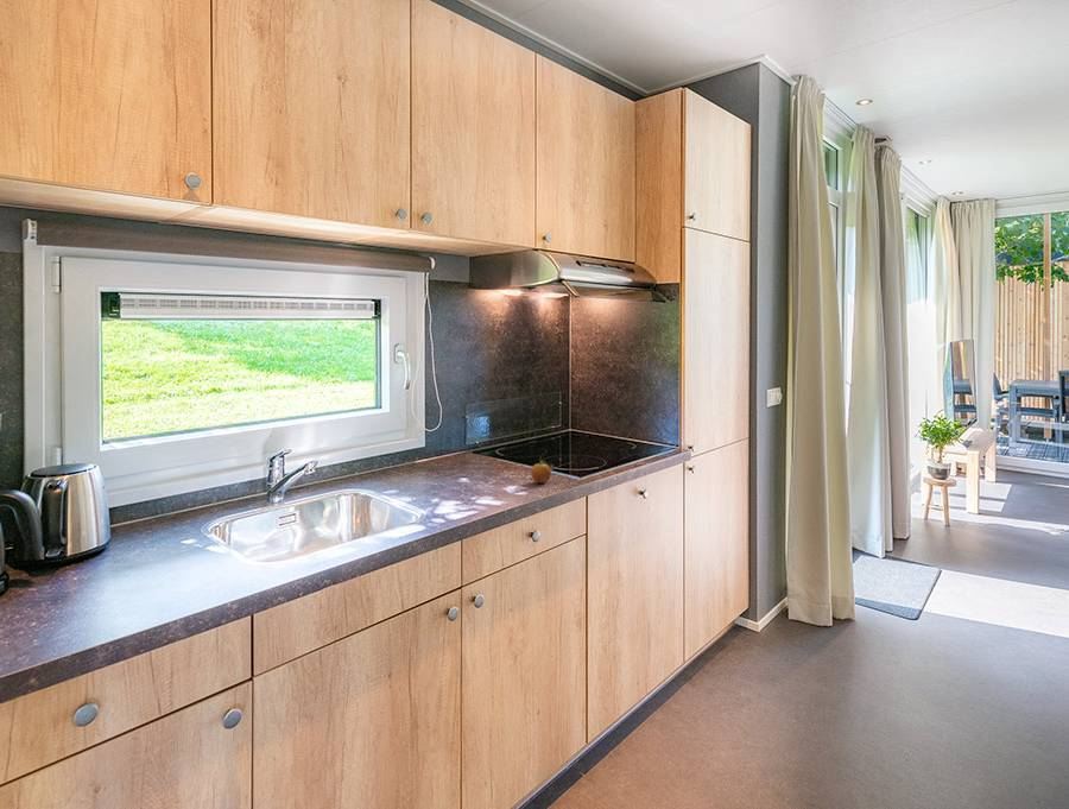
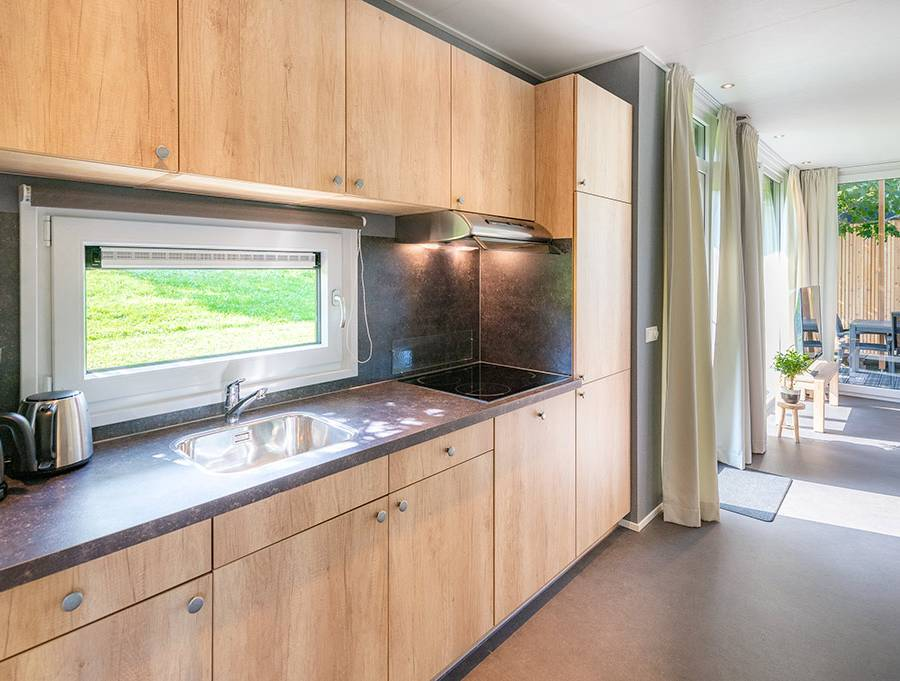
- fruit (544, 468)
